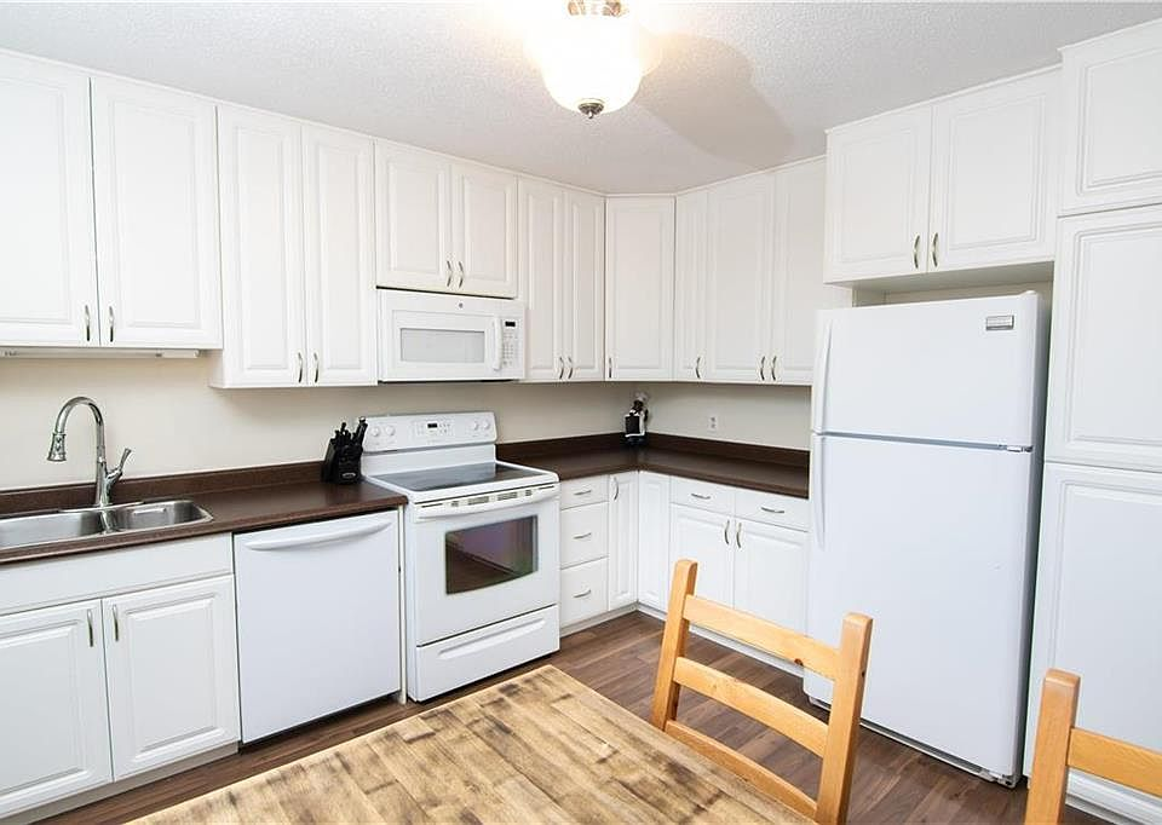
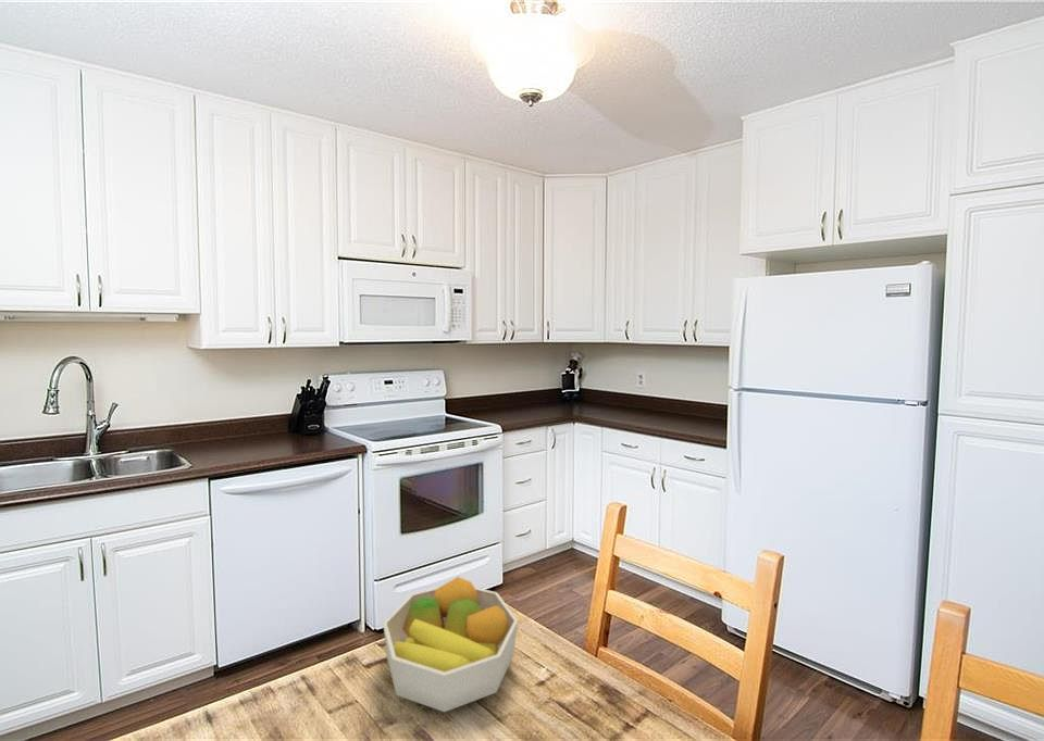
+ fruit bowl (450, 633)
